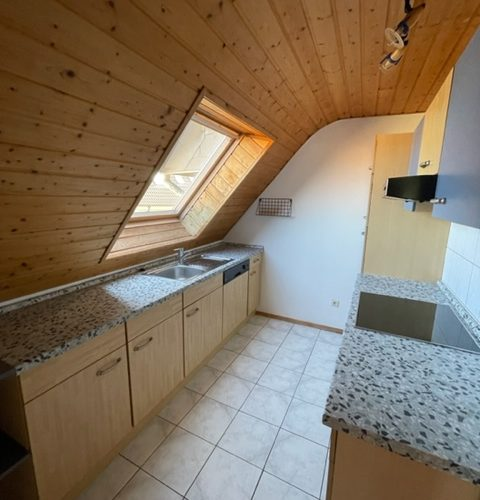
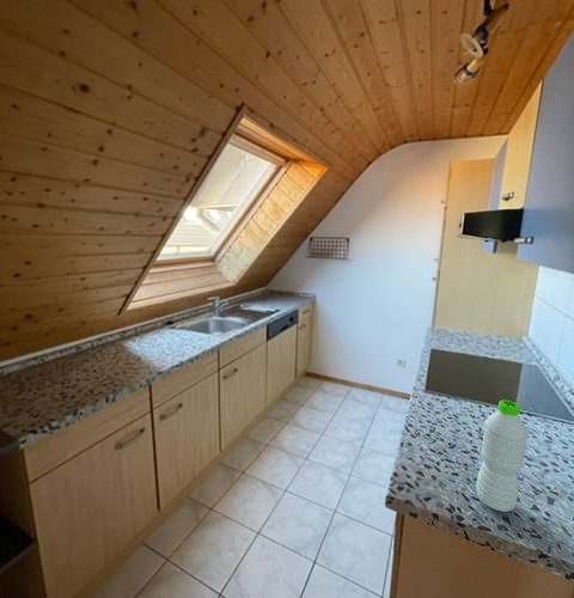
+ water bottle (501, 453)
